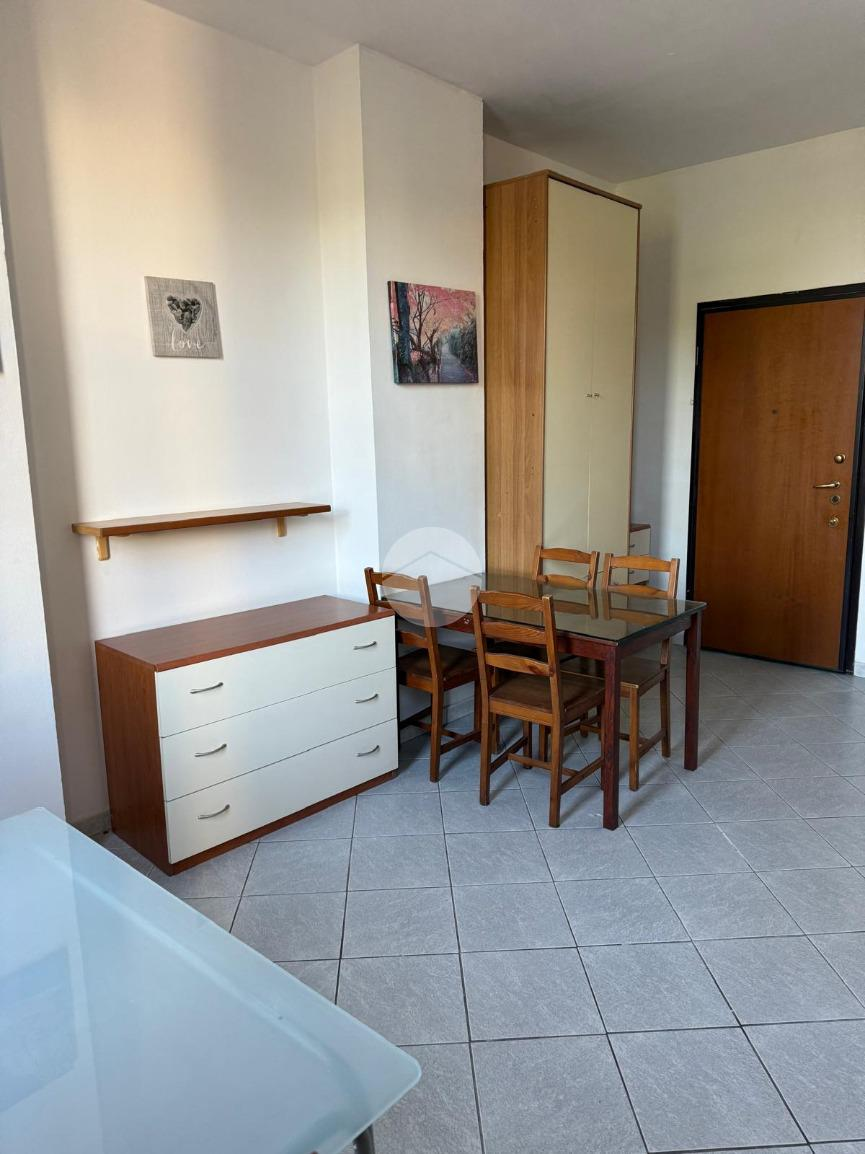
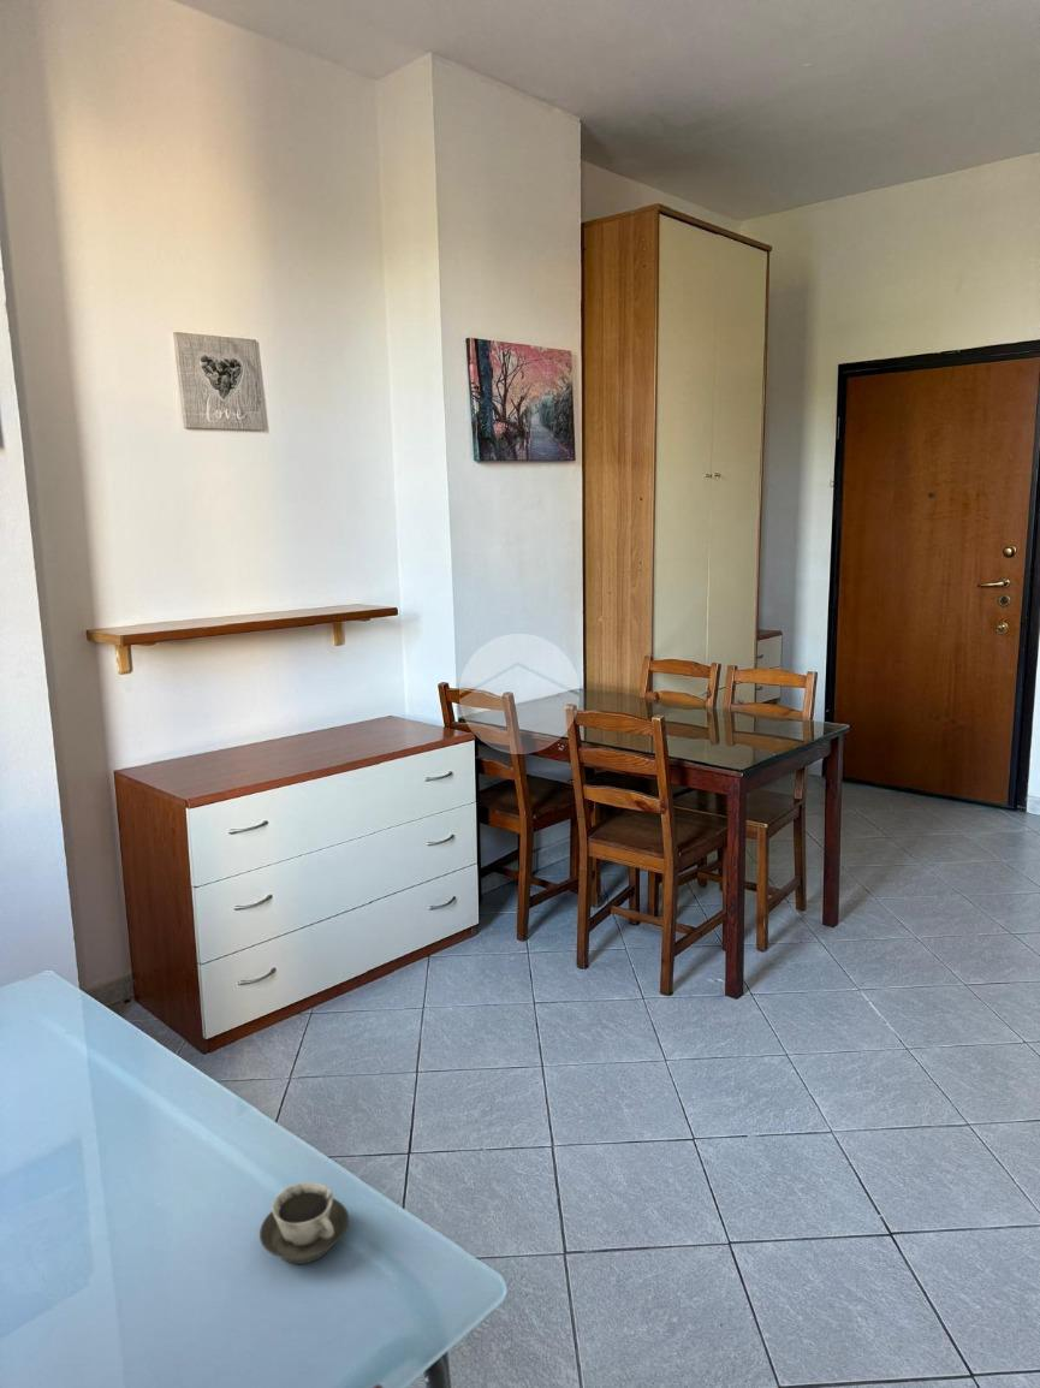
+ cup (304, 1222)
